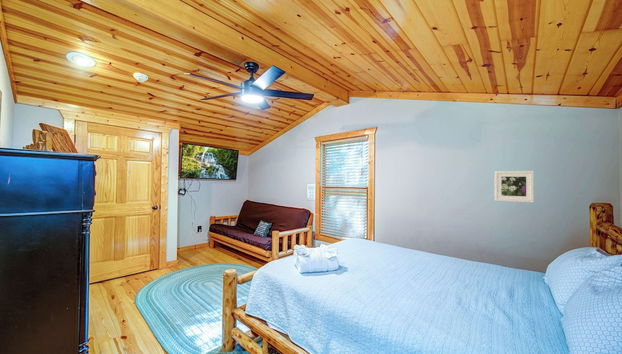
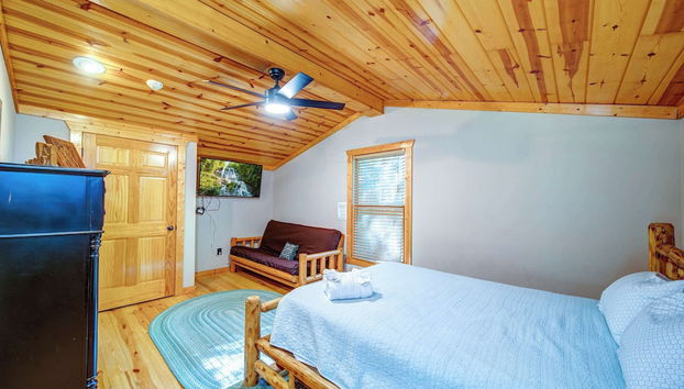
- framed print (513, 186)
